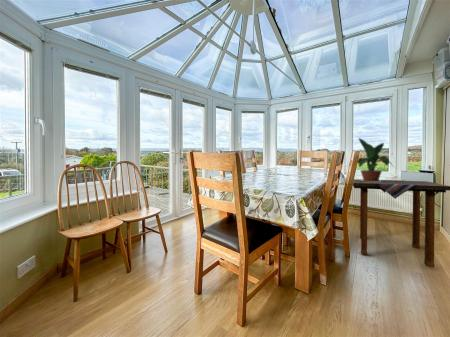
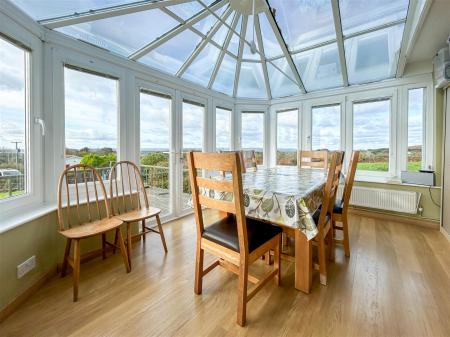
- side table (395, 198)
- potted plant (371, 158)
